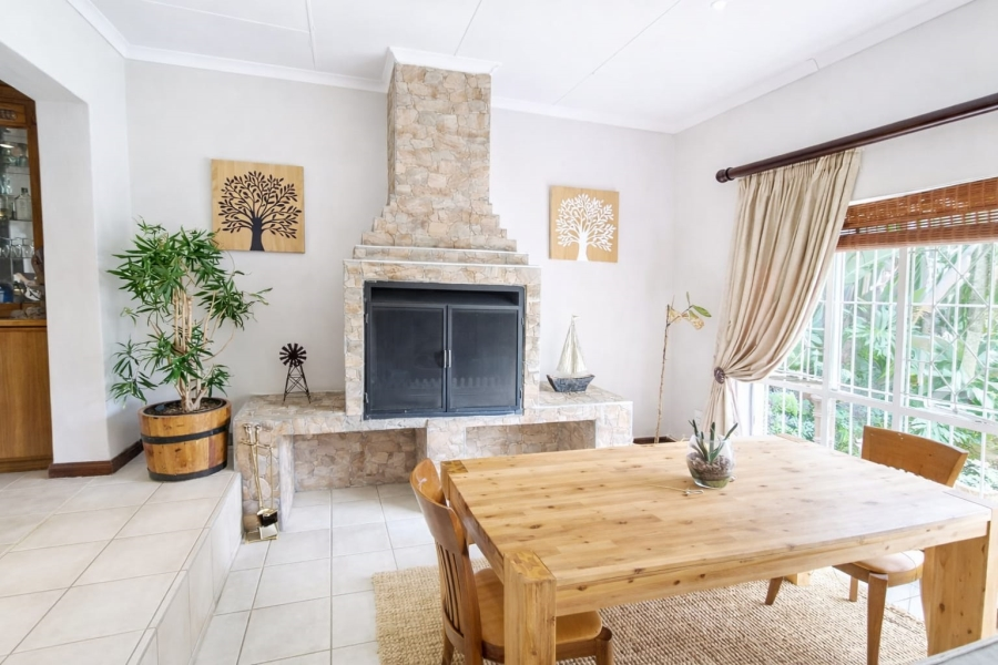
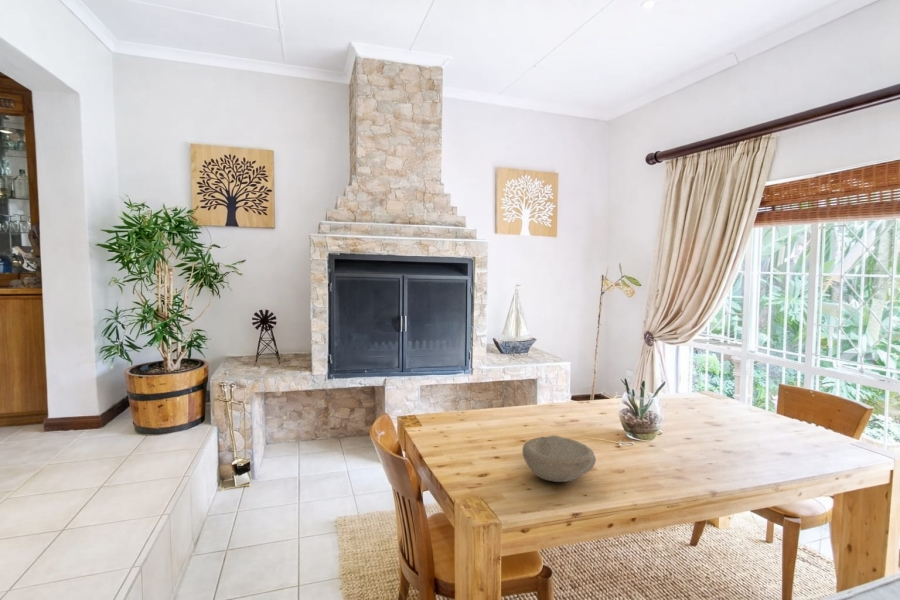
+ bowl (557, 462)
